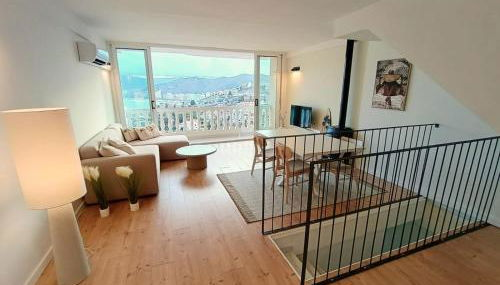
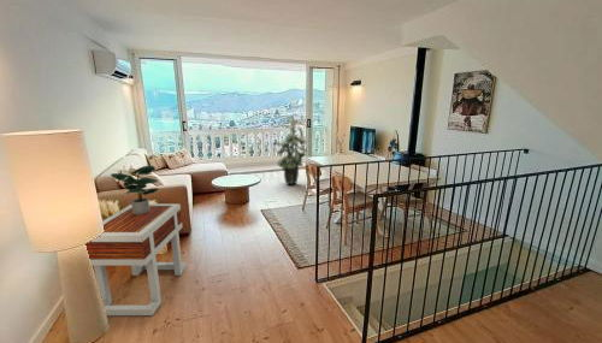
+ indoor plant (289, 150)
+ potted plant (141, 190)
+ side table (138, 253)
